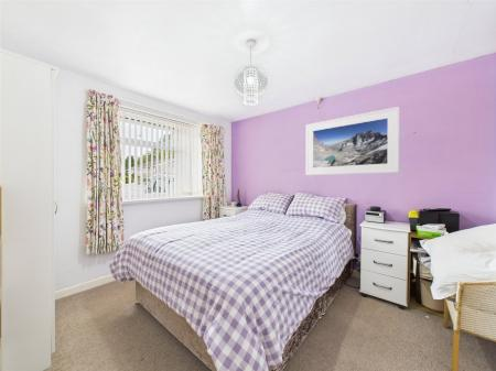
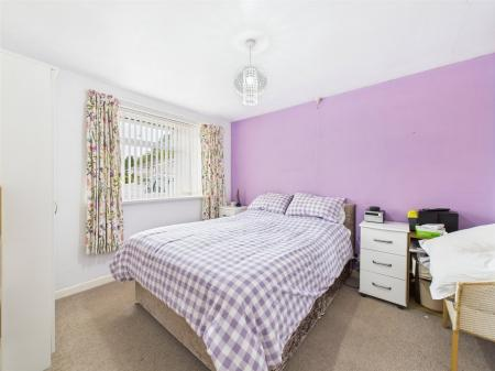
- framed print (346, 145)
